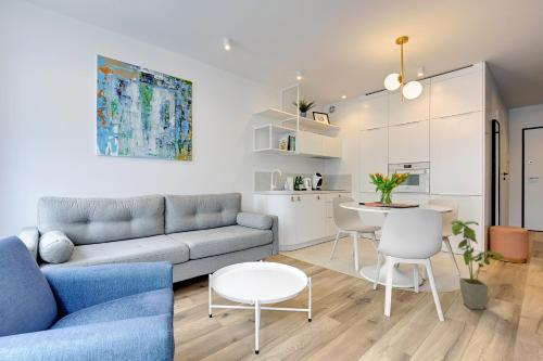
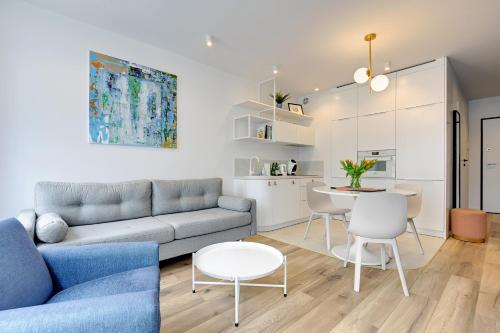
- house plant (471, 265)
